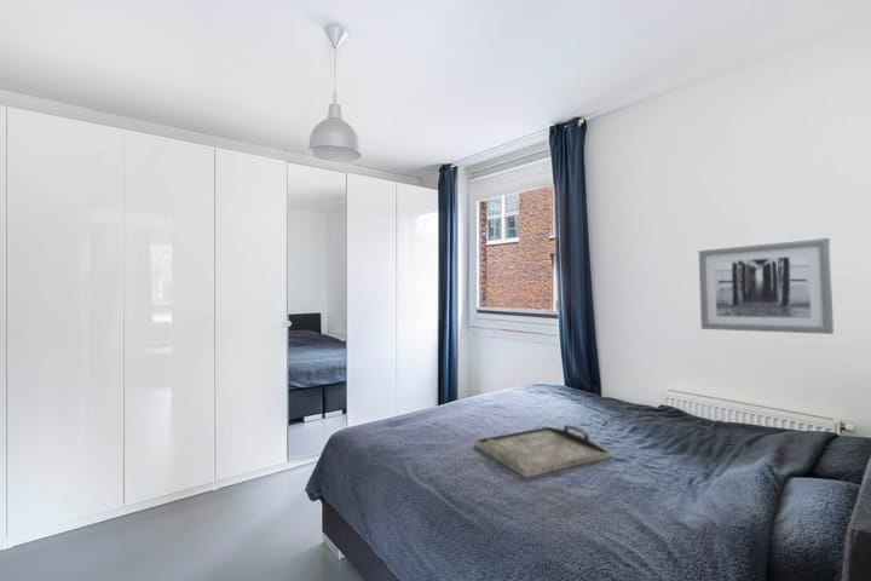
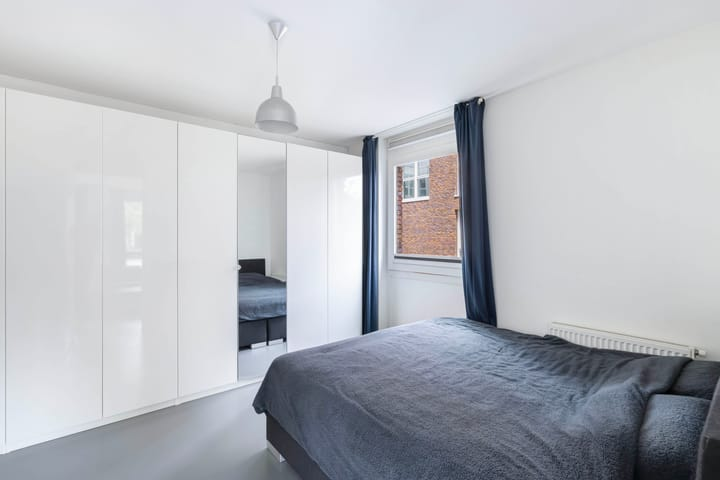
- serving tray (538, 443)
- wall art (758, 288)
